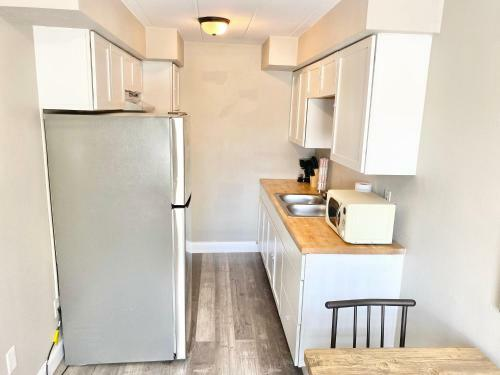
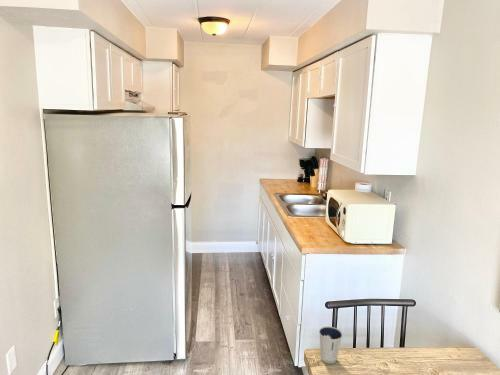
+ dixie cup (329, 345)
